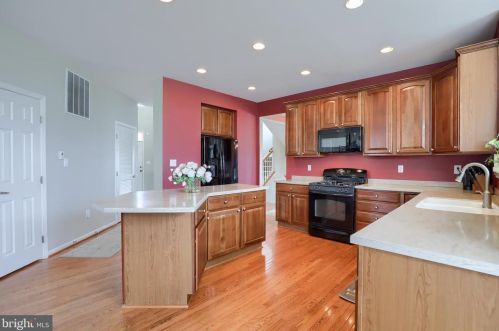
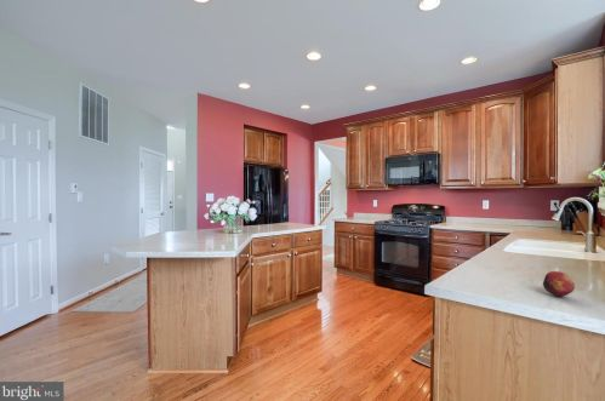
+ fruit (558, 283)
